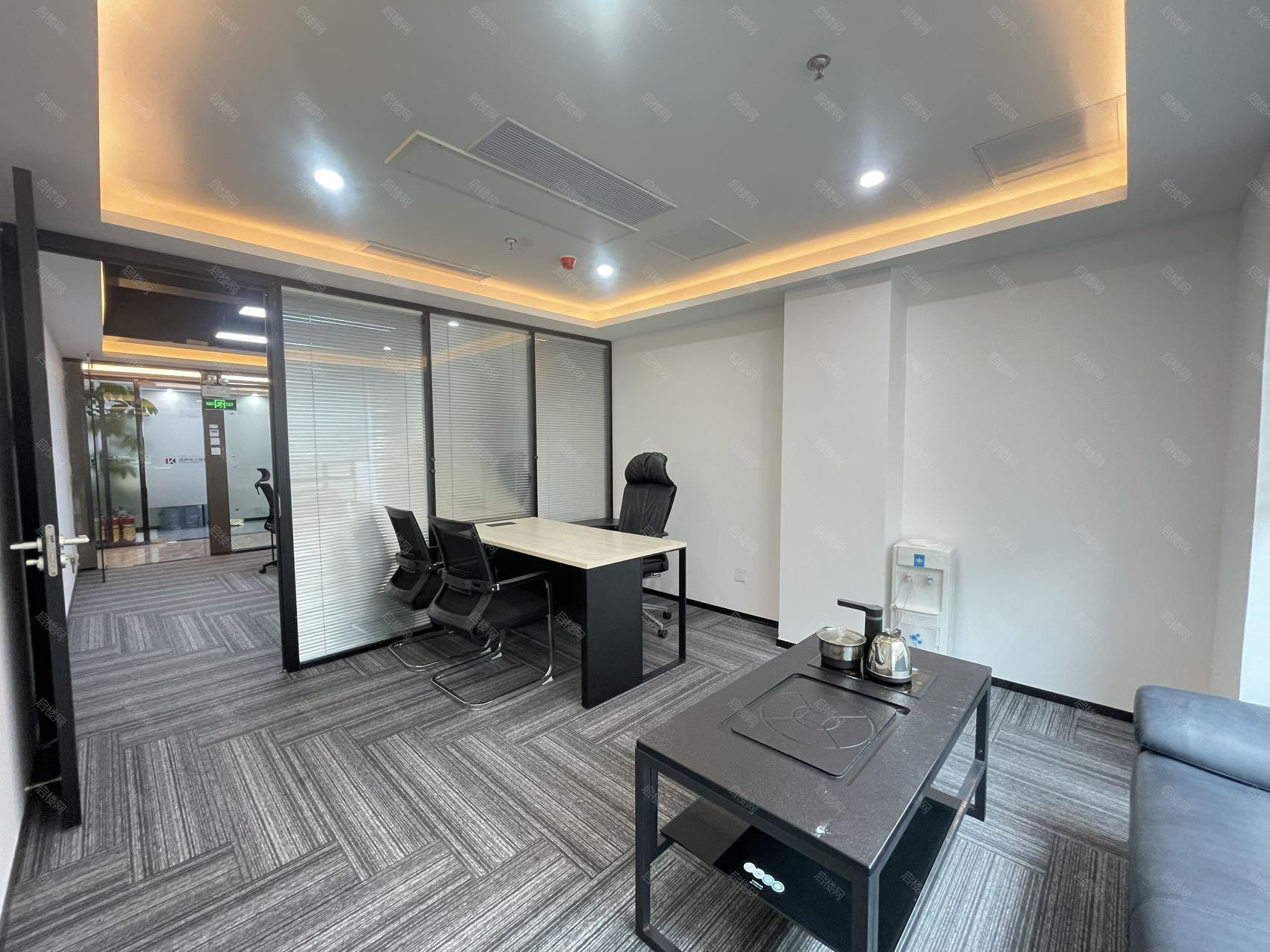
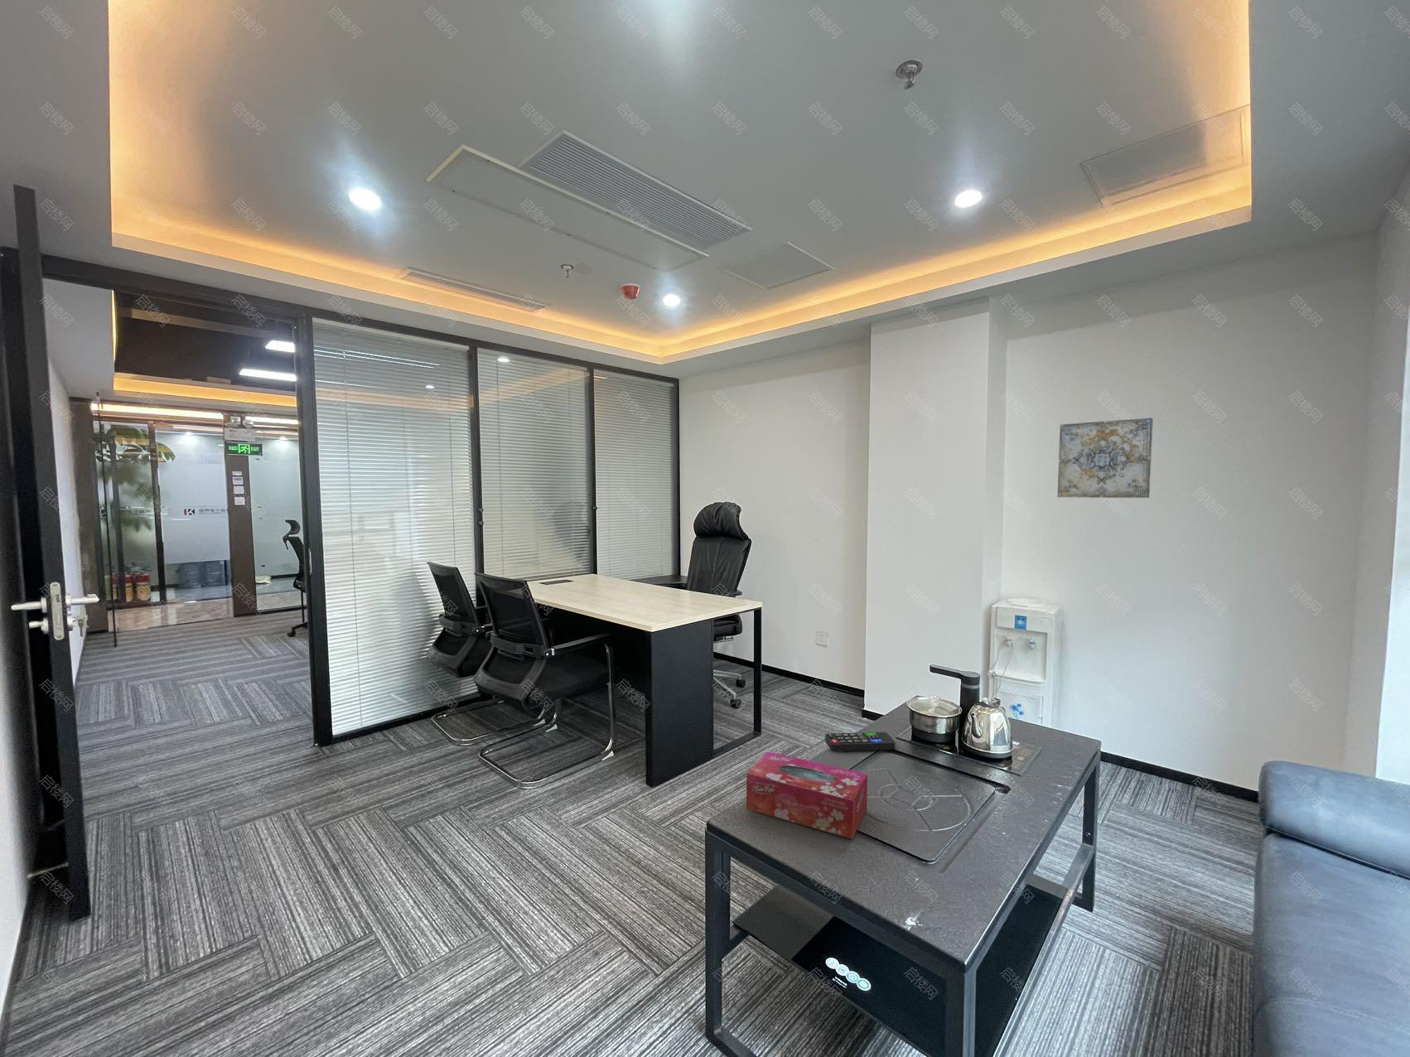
+ remote control (859, 741)
+ wall art (1102, 459)
+ tissue box (806, 792)
